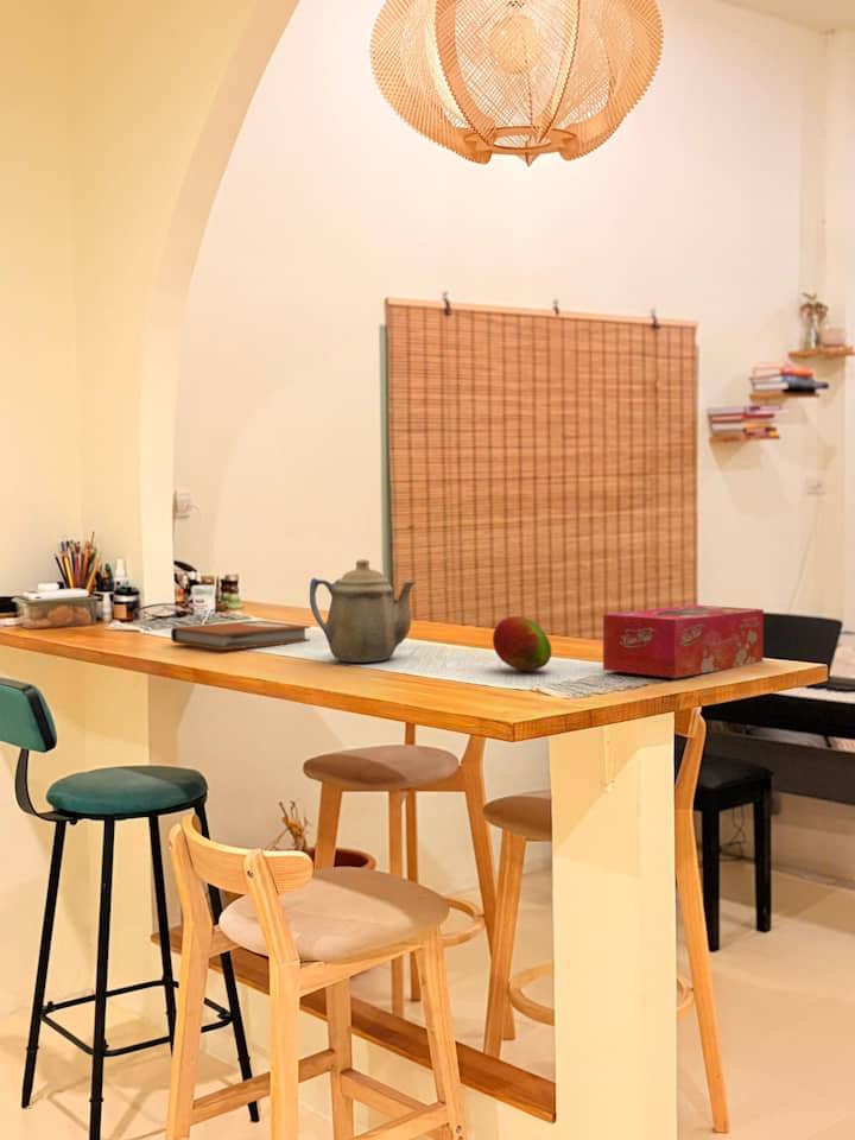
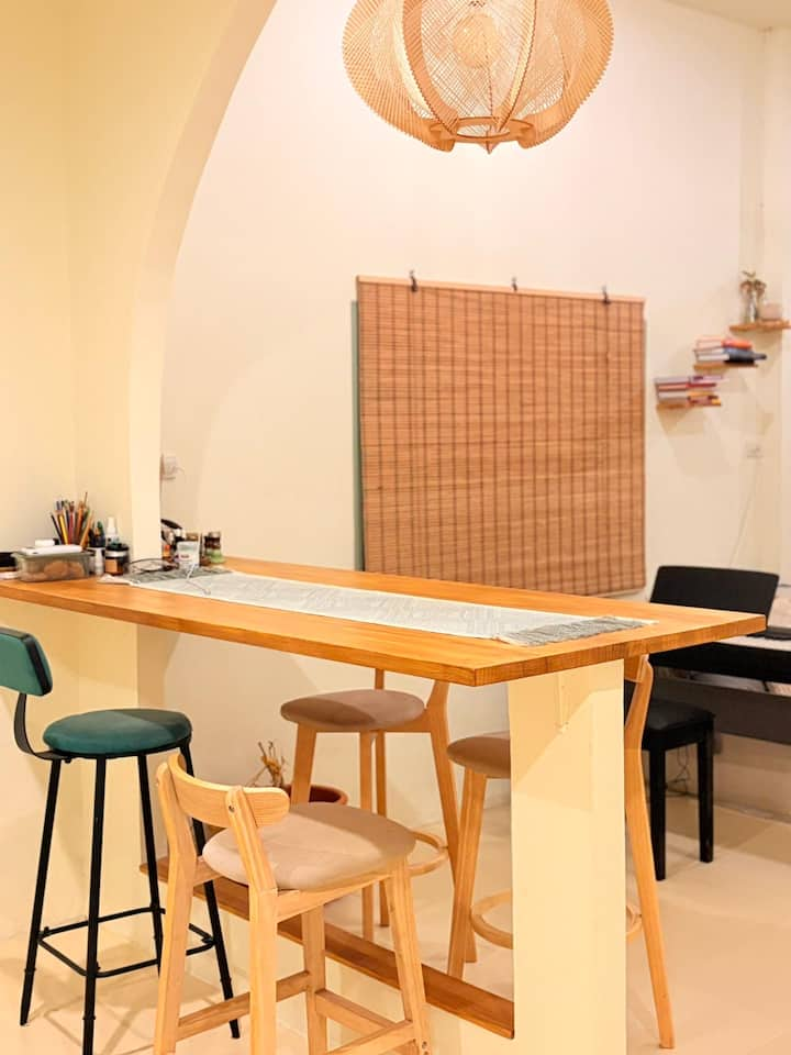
- teapot (362, 609)
- tissue box (684, 639)
- notebook (242, 633)
- fruit (522, 644)
